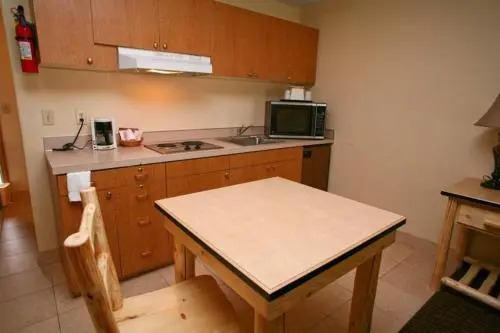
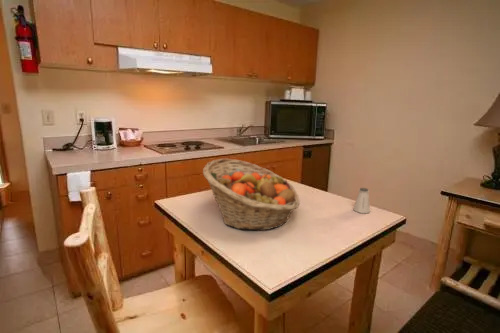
+ fruit basket (252, 189)
+ saltshaker (362, 199)
